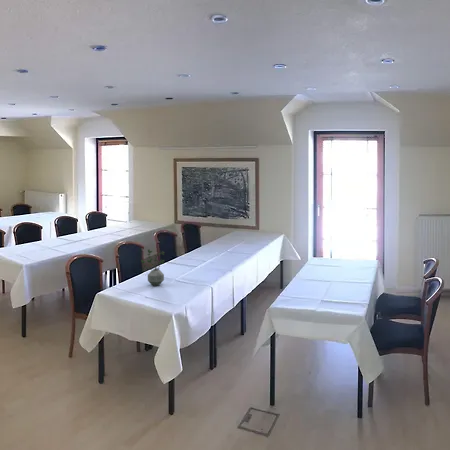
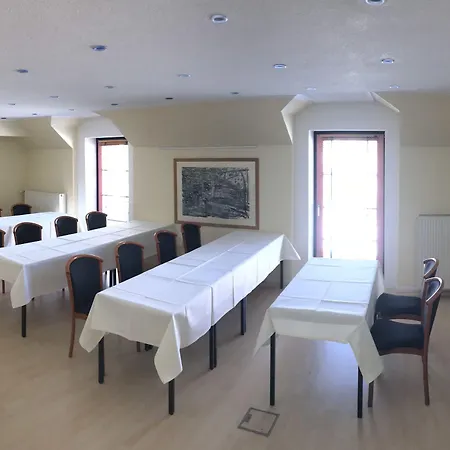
- potted plant (154, 266)
